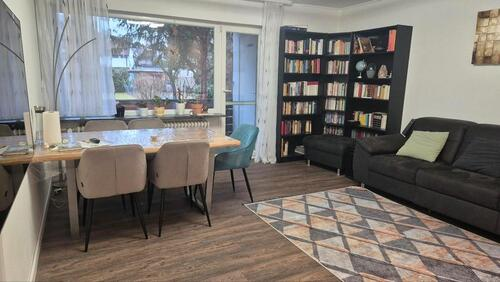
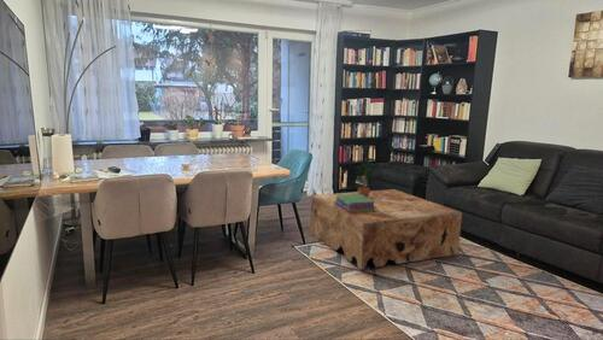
+ stack of books (355, 203)
+ coffee table (380, 222)
+ potted plant (363, 177)
